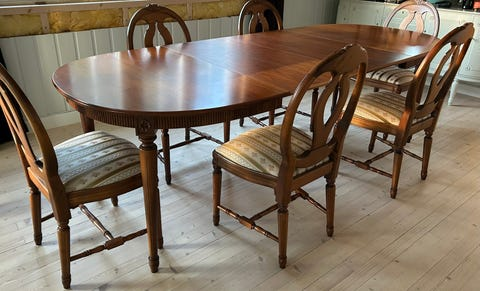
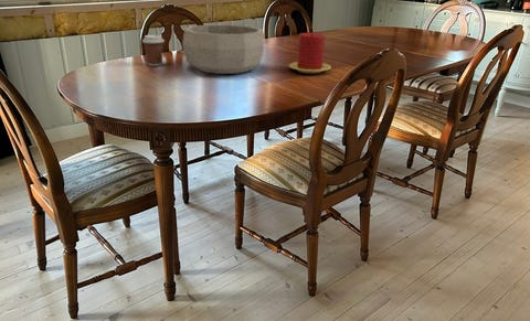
+ decorative bowl (224, 49)
+ coffee cup (153, 50)
+ candle (310, 52)
